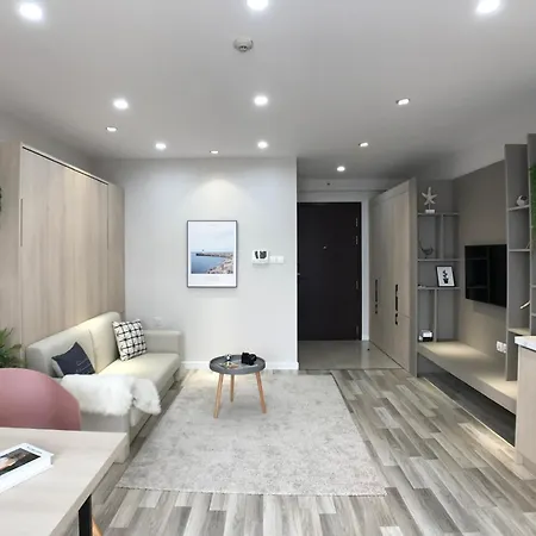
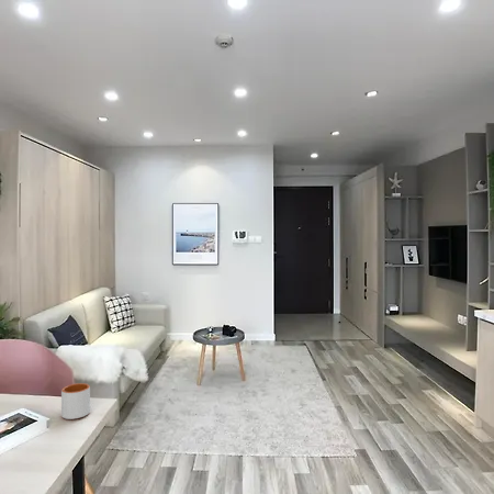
+ mug (76, 398)
